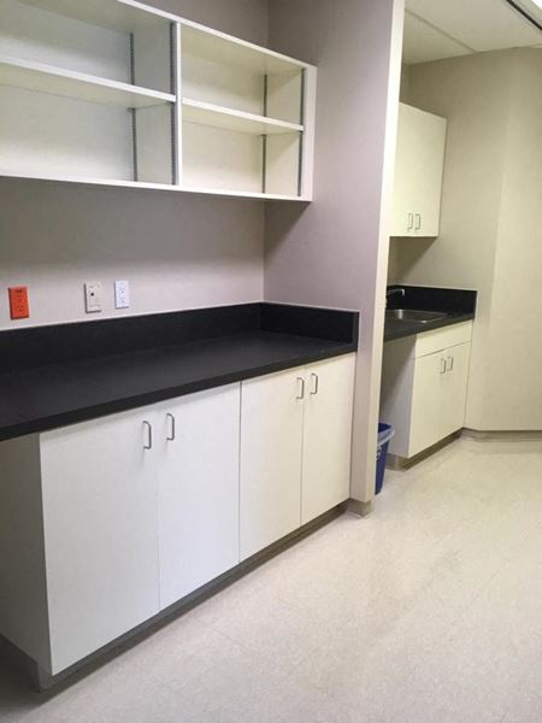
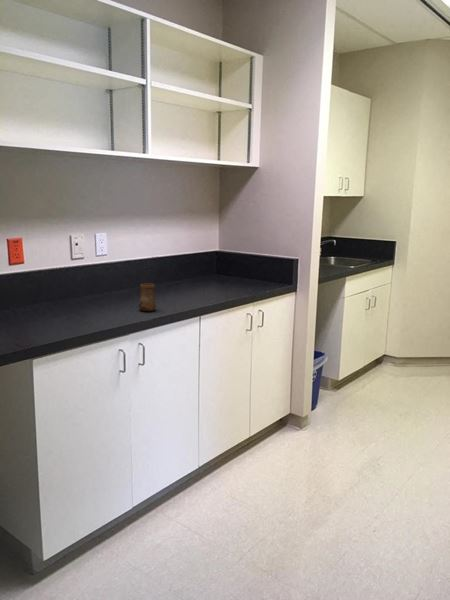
+ cup (147, 297)
